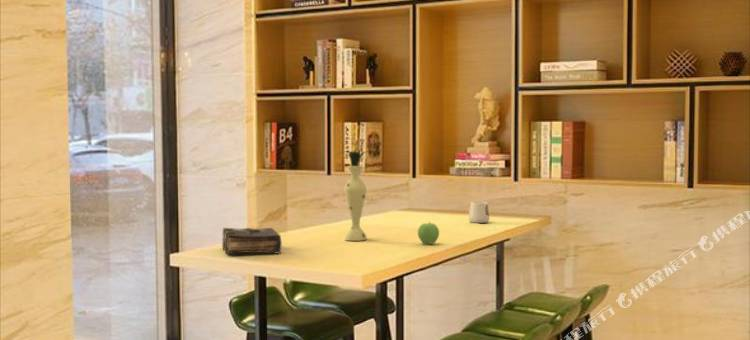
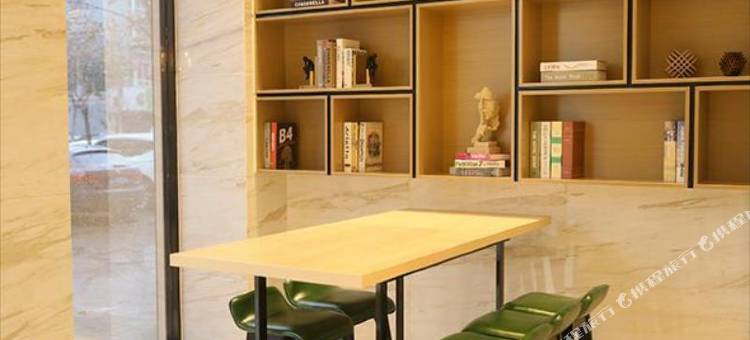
- mug (480, 211)
- apple (428, 232)
- vase (356, 192)
- book (251, 239)
